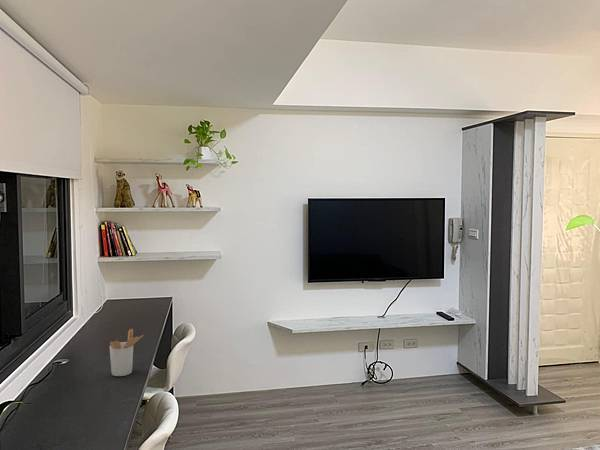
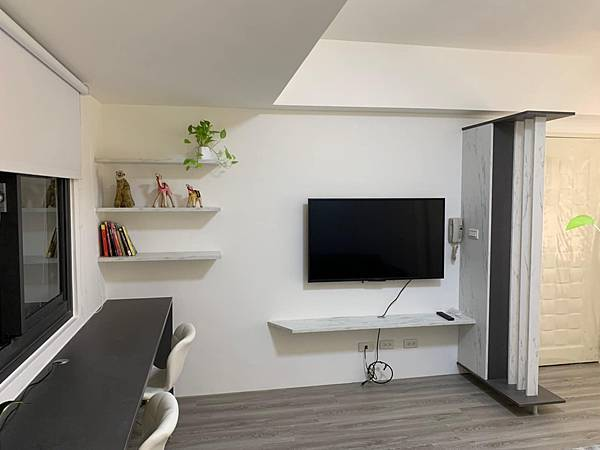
- utensil holder (126, 353)
